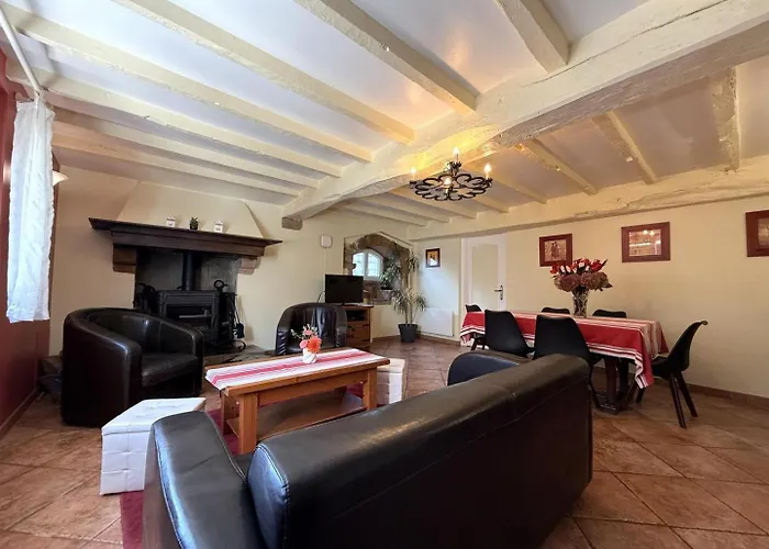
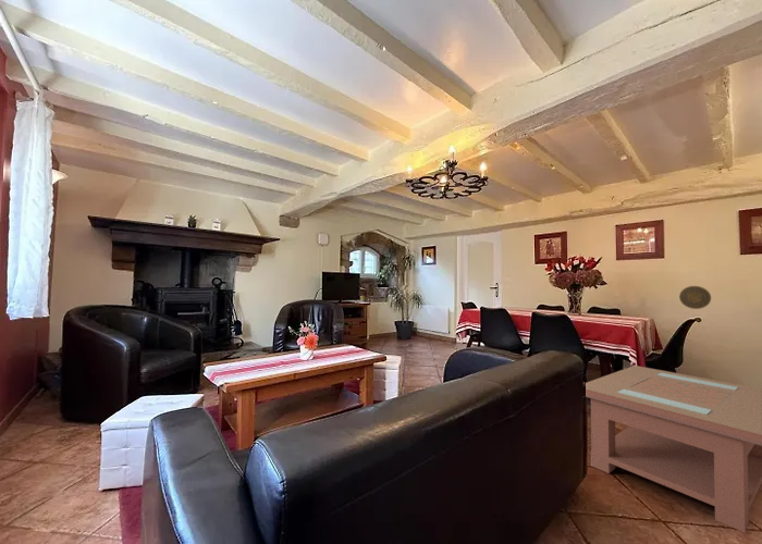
+ coffee table (679, 429)
+ decorative plate (695, 297)
